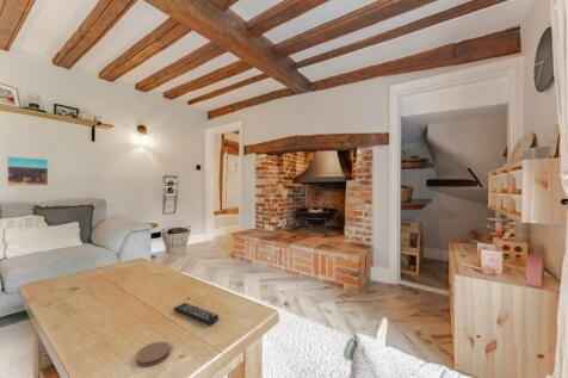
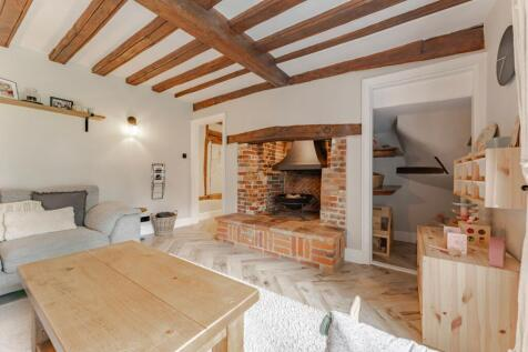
- coaster (153, 353)
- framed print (27, 172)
- remote control (195, 312)
